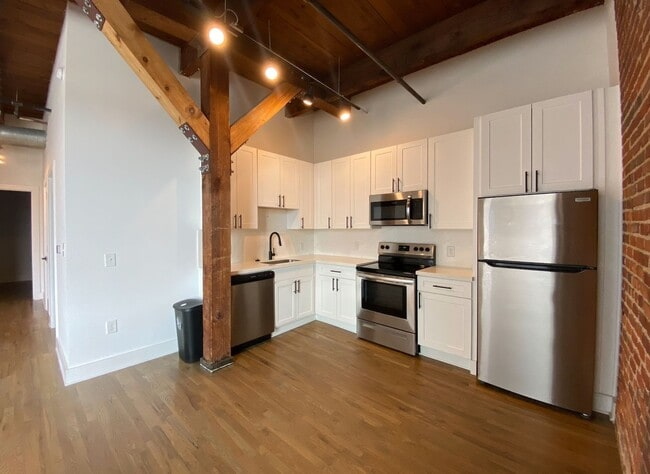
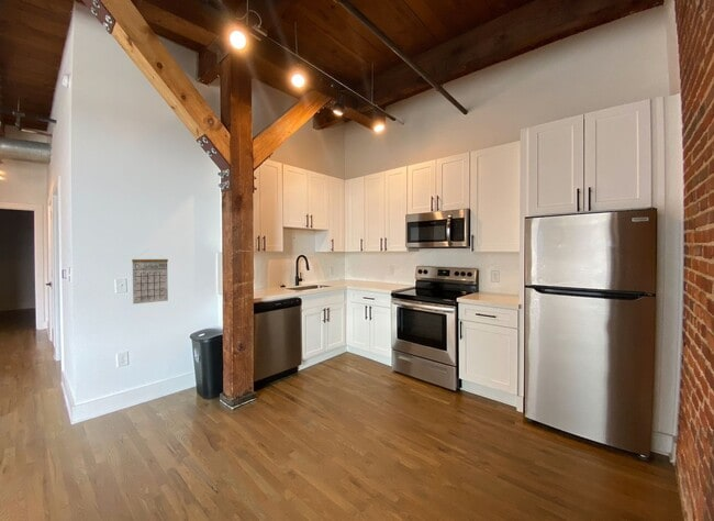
+ calendar (150, 275)
